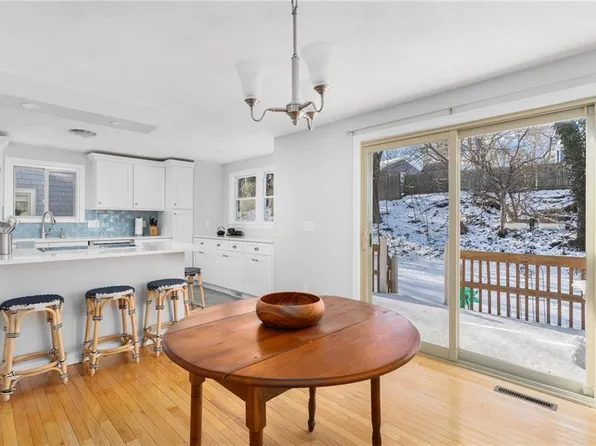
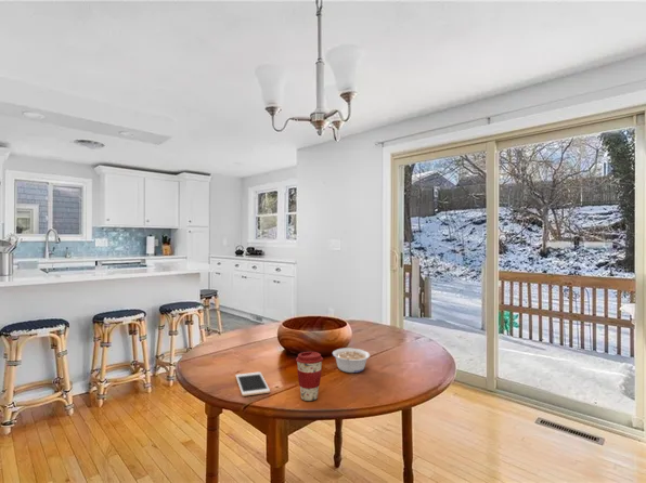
+ coffee cup (309, 376)
+ cell phone (251, 382)
+ legume (351, 360)
